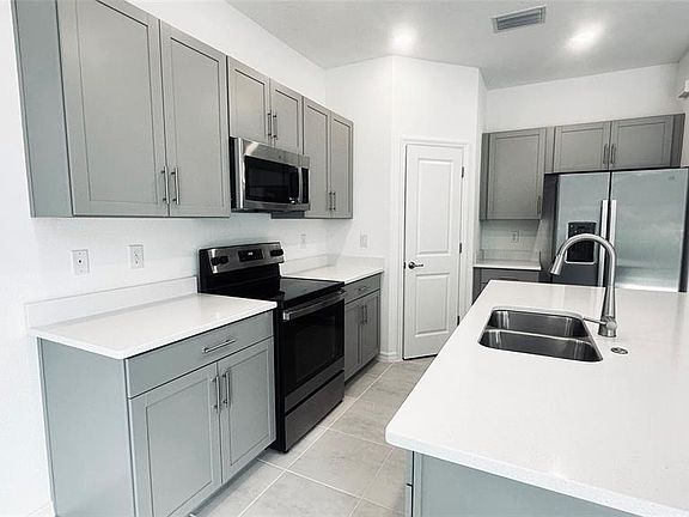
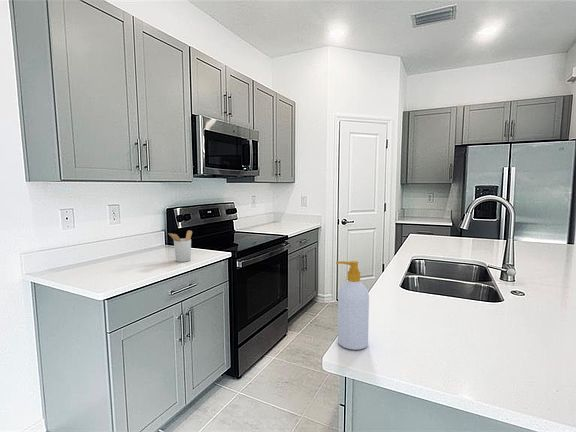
+ utensil holder (179, 245)
+ soap bottle (352, 302)
